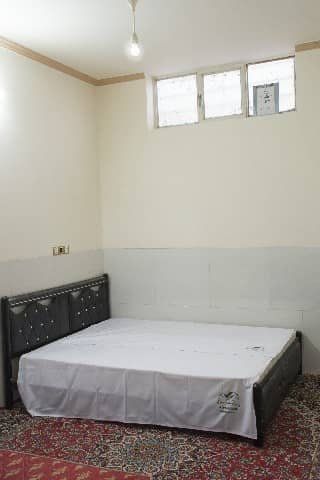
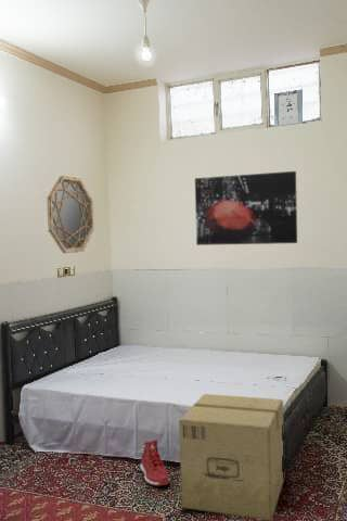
+ wall art (244, 209)
+ sneaker (154, 459)
+ cardboard box (234, 450)
+ home mirror (72, 215)
